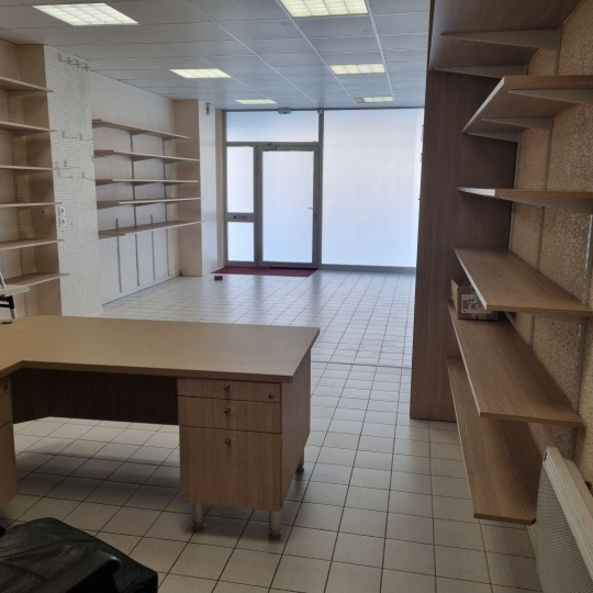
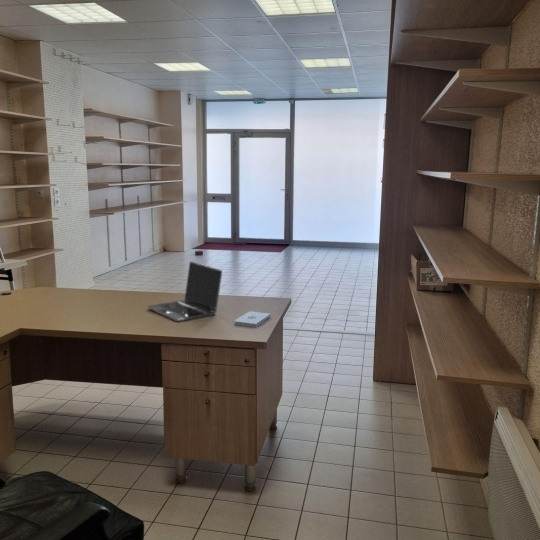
+ laptop (186, 289)
+ notepad (252, 318)
